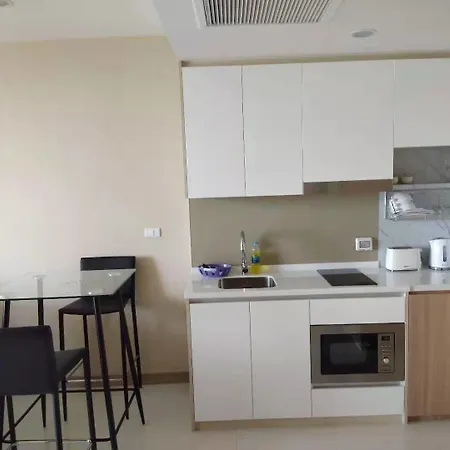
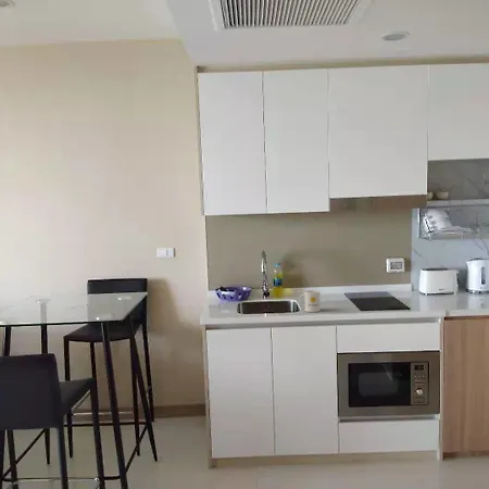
+ mug (310, 301)
